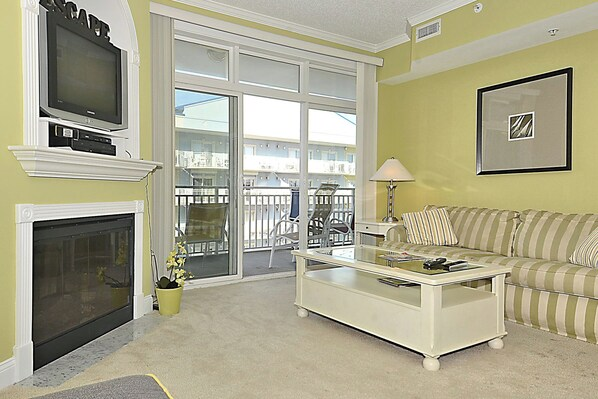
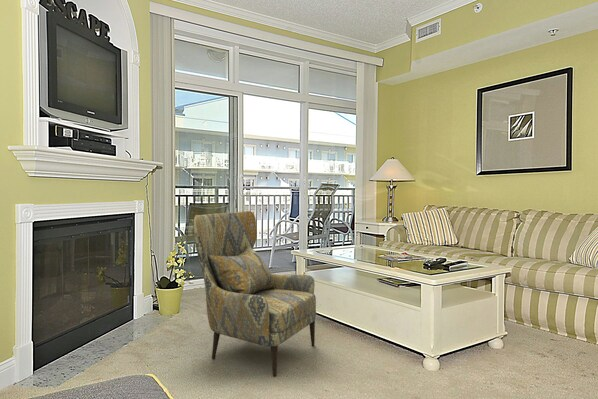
+ armchair (253, 282)
